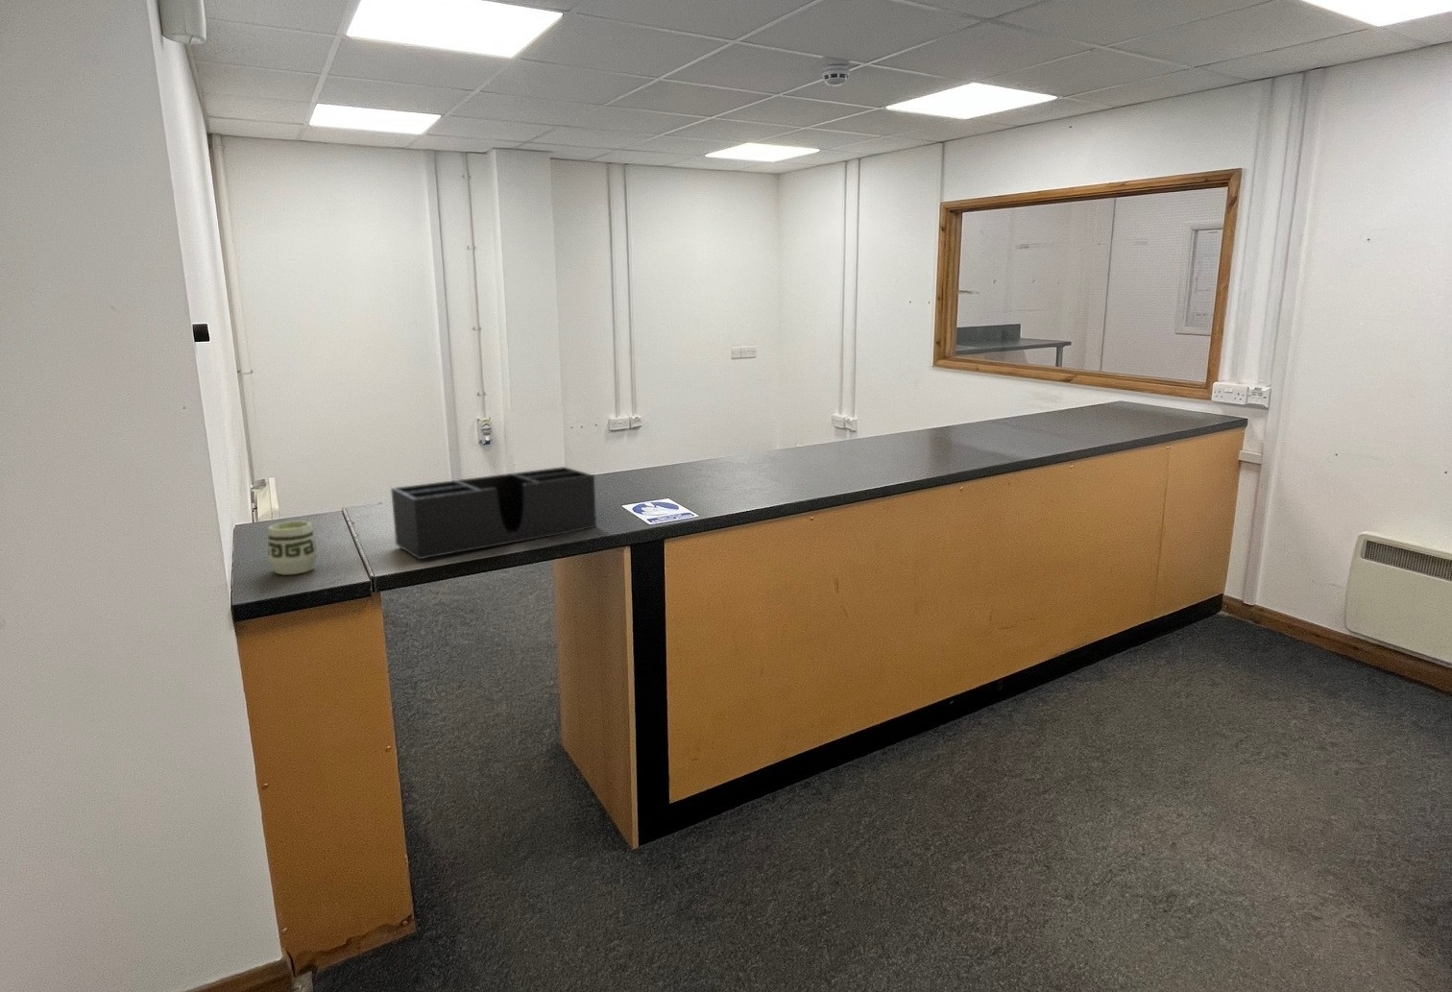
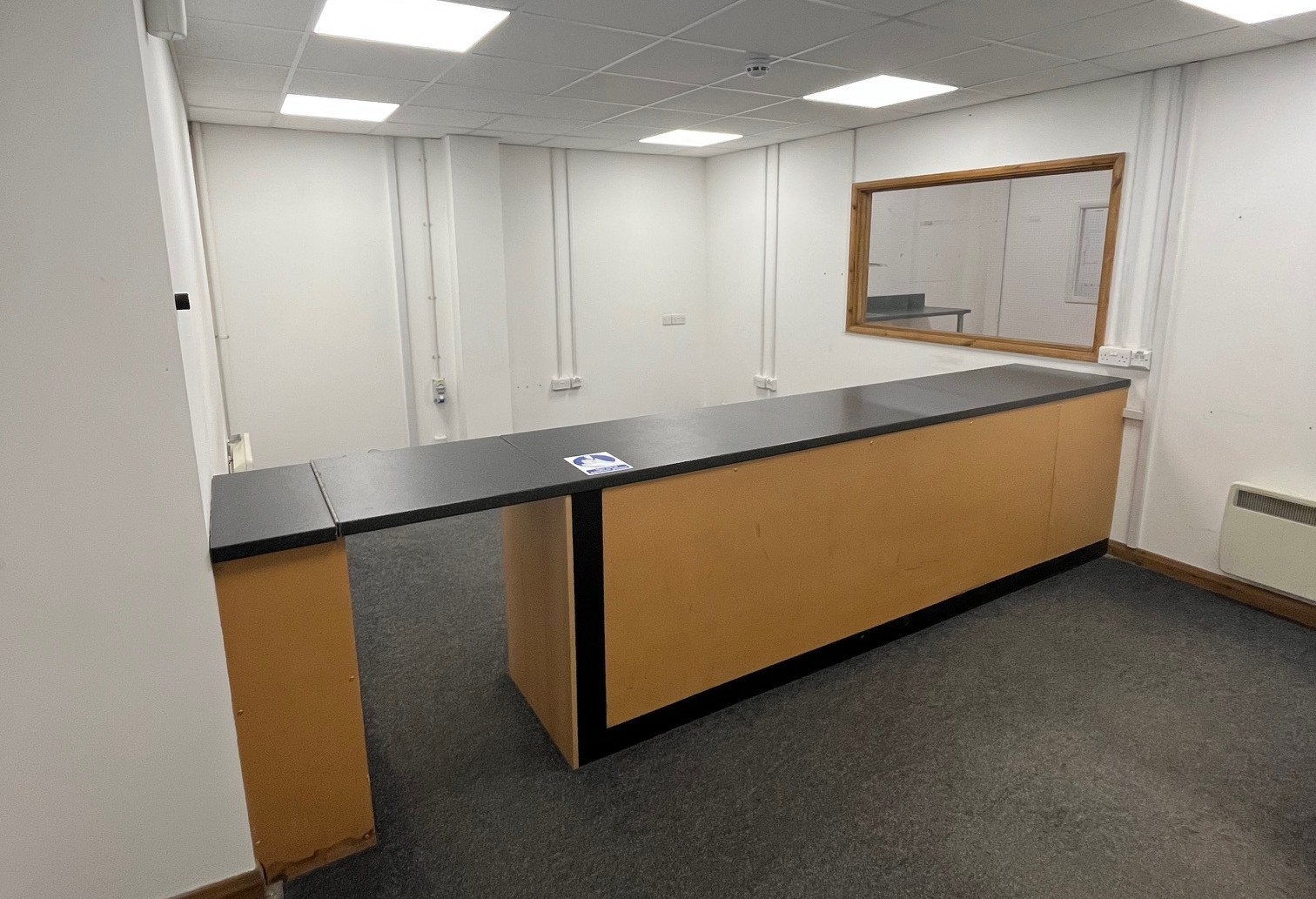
- cup (292, 547)
- desk organizer (498, 509)
